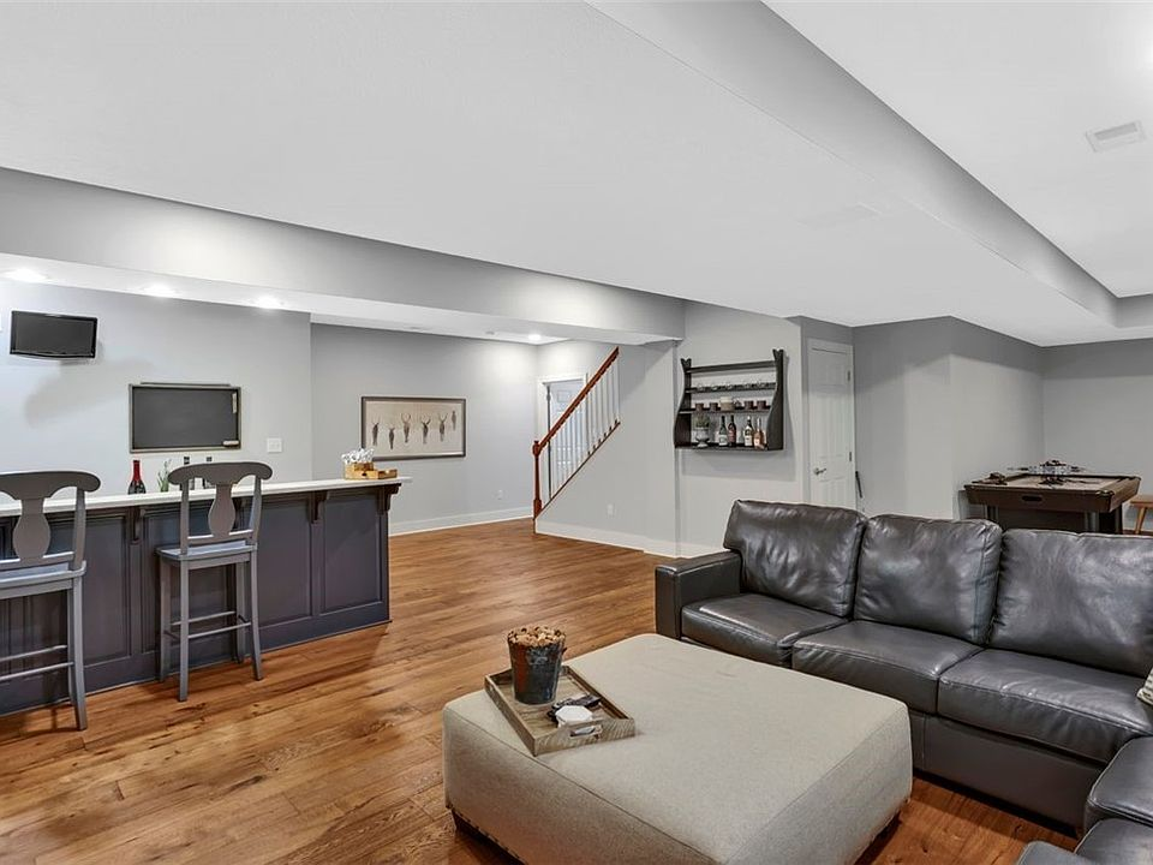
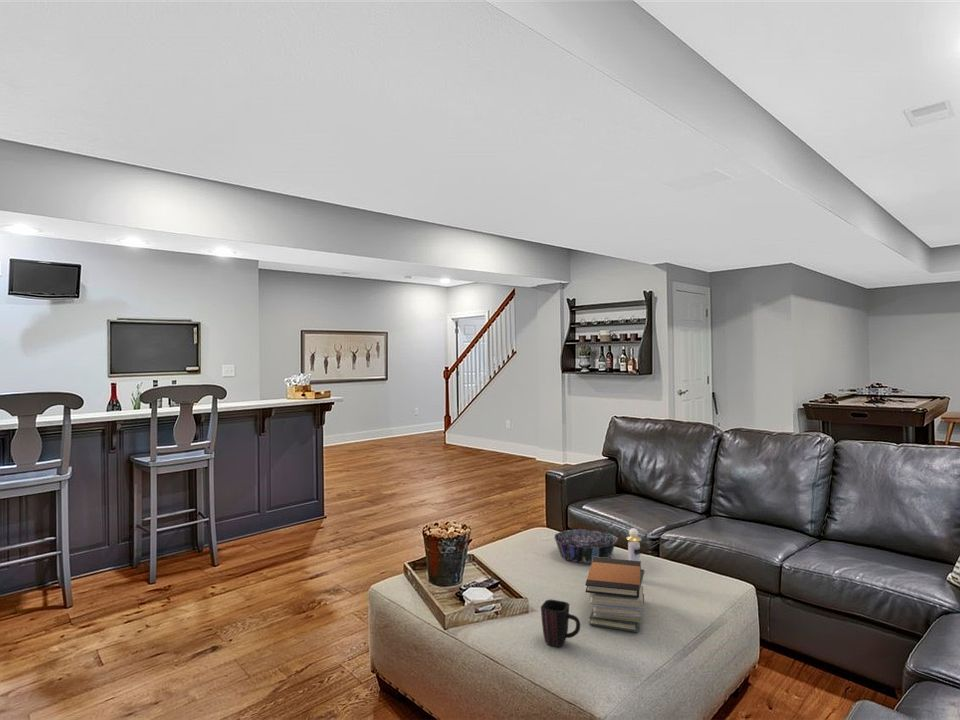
+ book stack (616, 592)
+ perfume bottle (634, 553)
+ decorative bowl (585, 546)
+ mug (560, 623)
